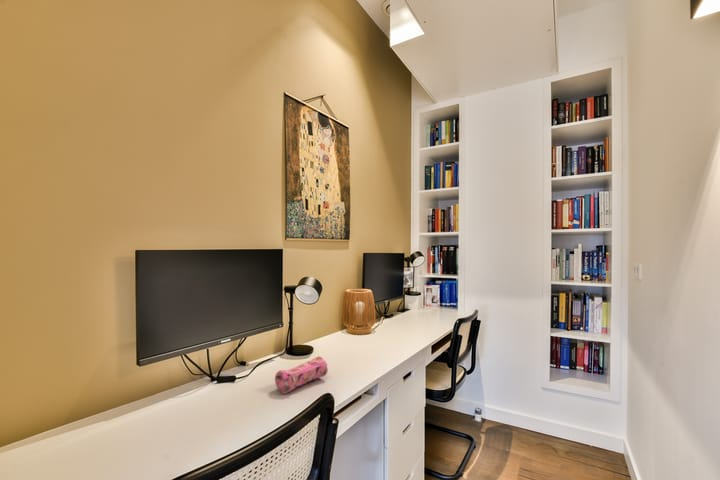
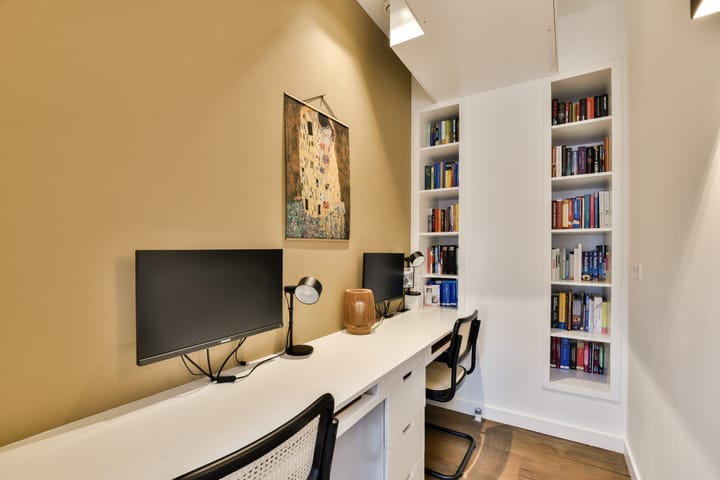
- pencil case (302, 373)
